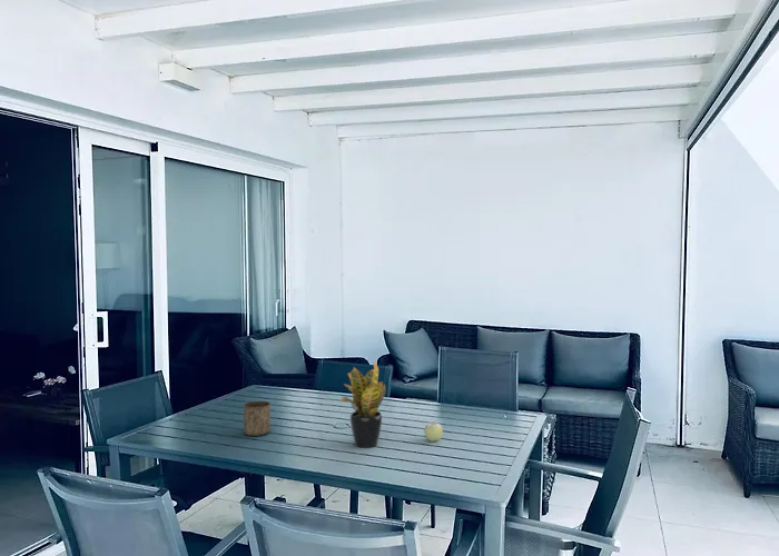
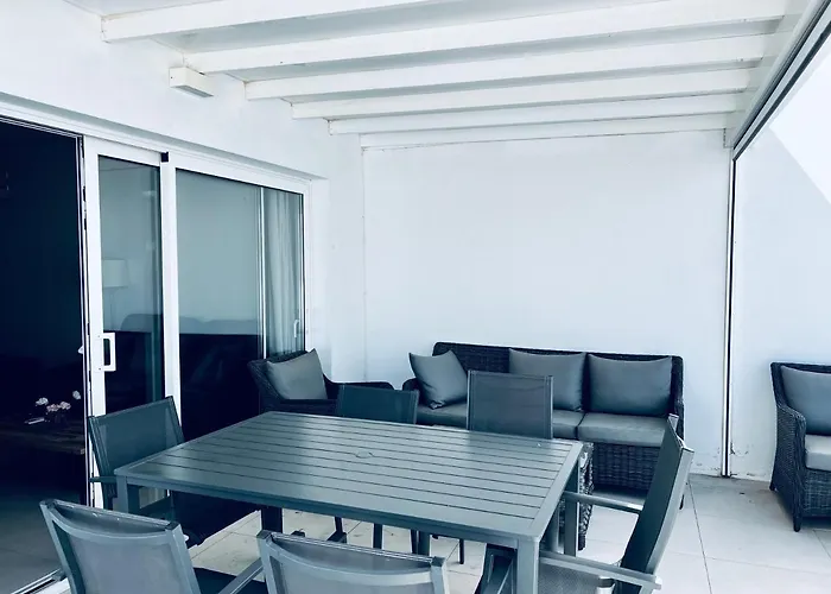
- potted plant (364, 399)
- cup (257, 418)
- fruit (433, 429)
